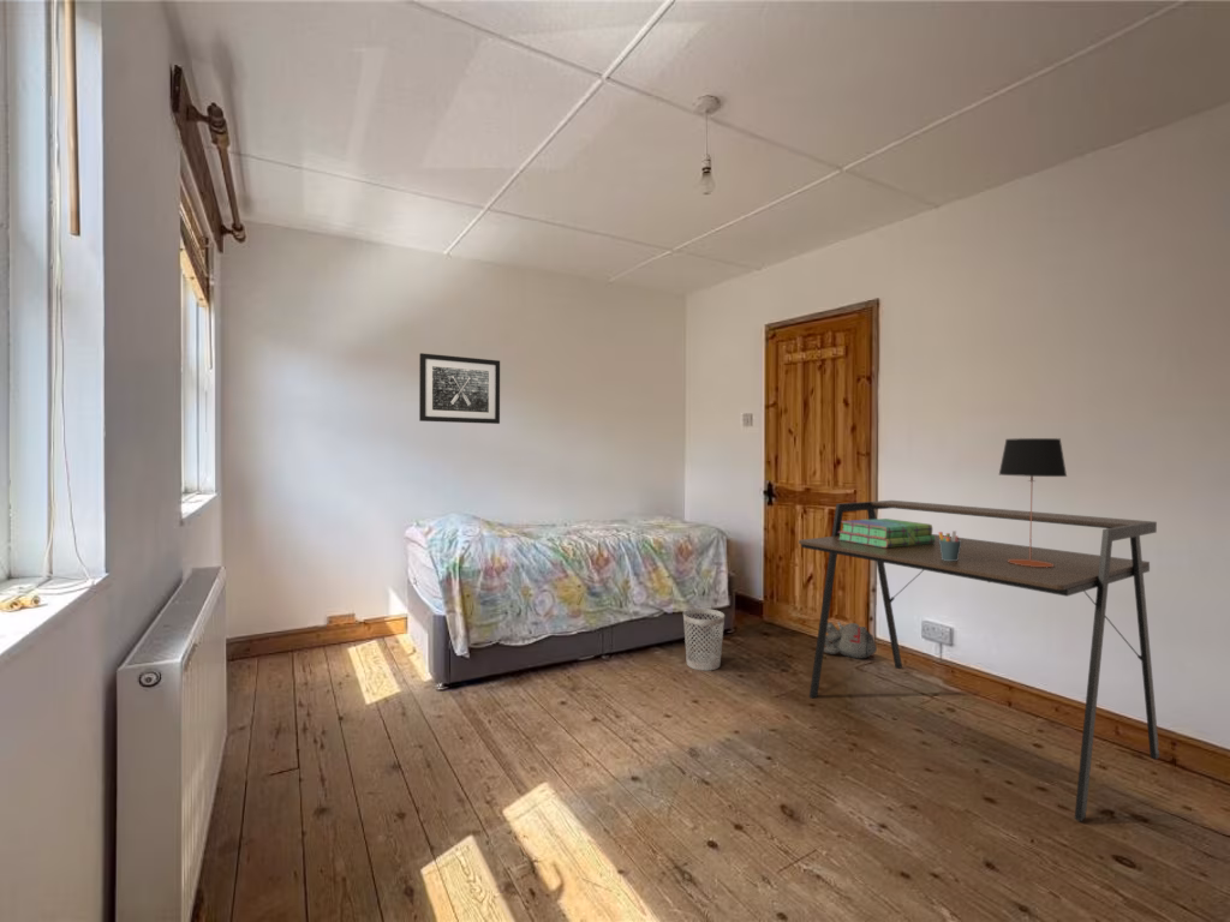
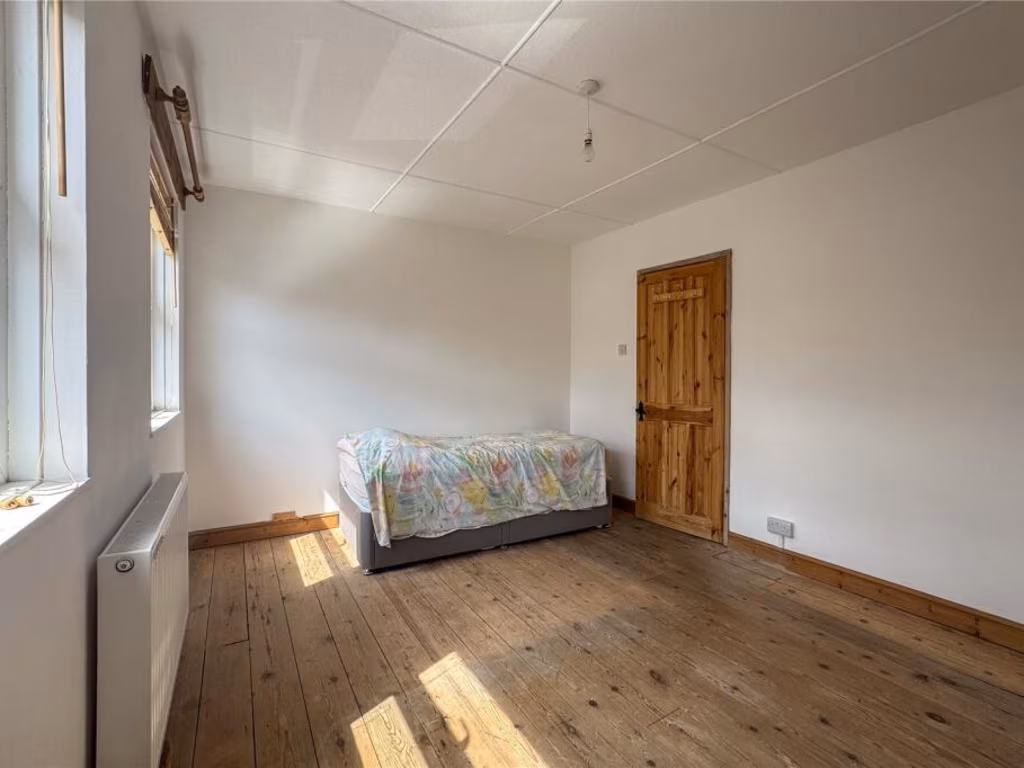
- wall art (460, 389)
- table lamp (1031, 501)
- plush toy (847, 639)
- wastebasket (703, 639)
- desk (968, 577)
- stack of books (885, 531)
- pen holder (949, 544)
